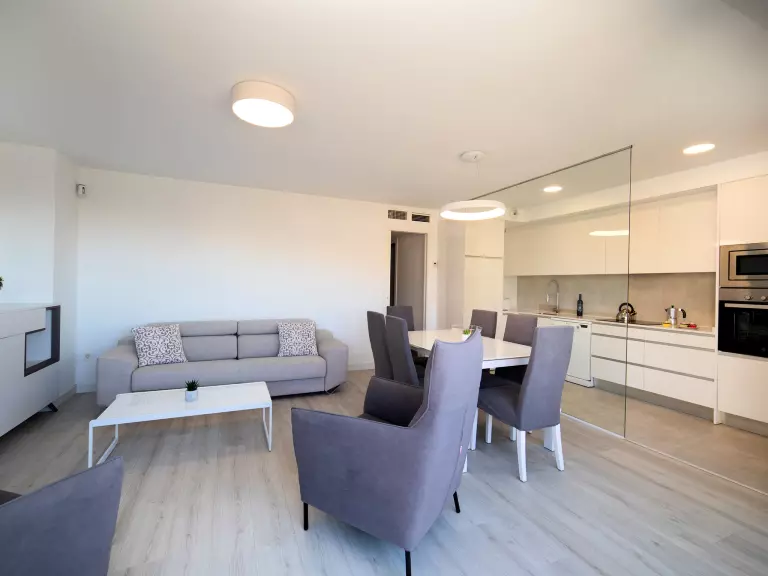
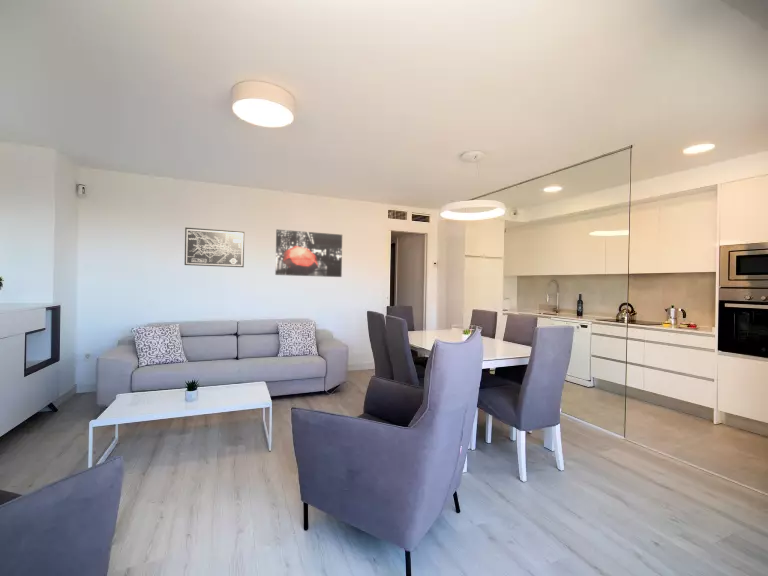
+ wall art (309, 254)
+ wall art (215, 248)
